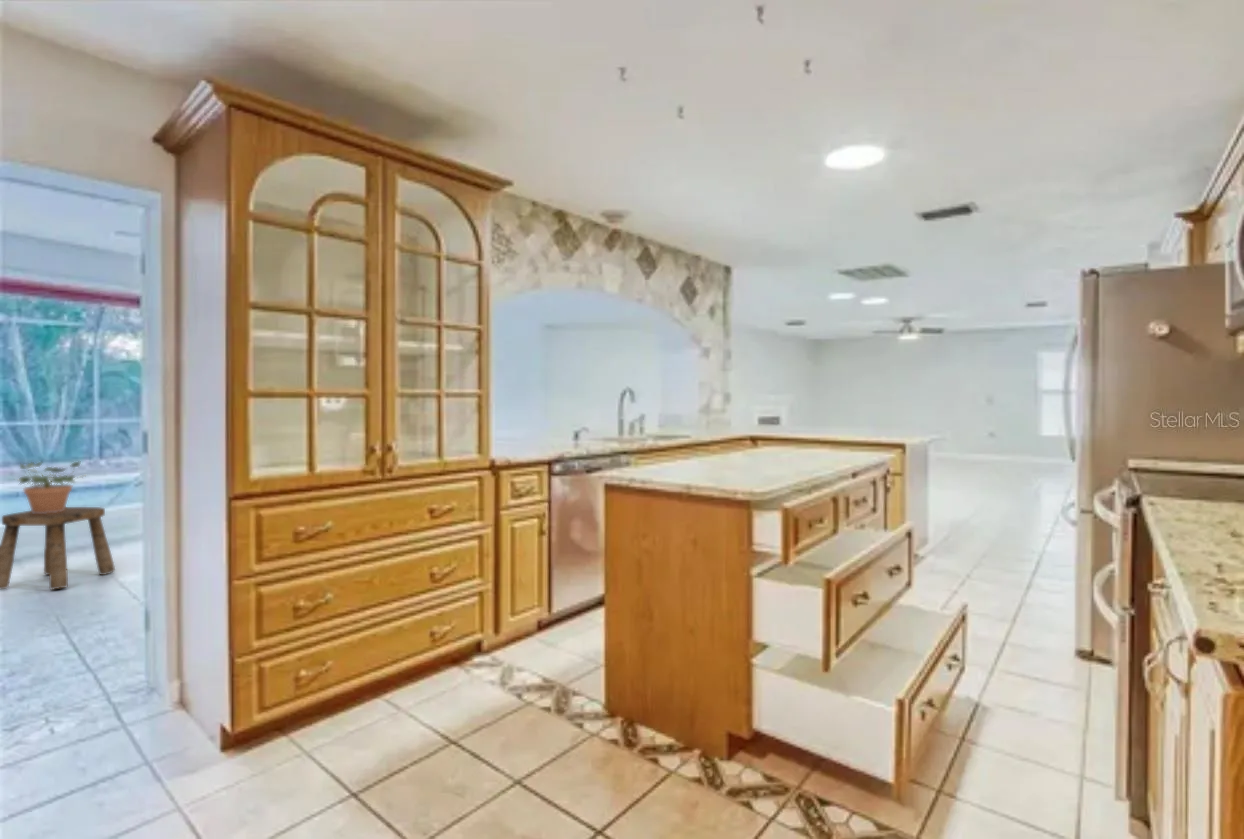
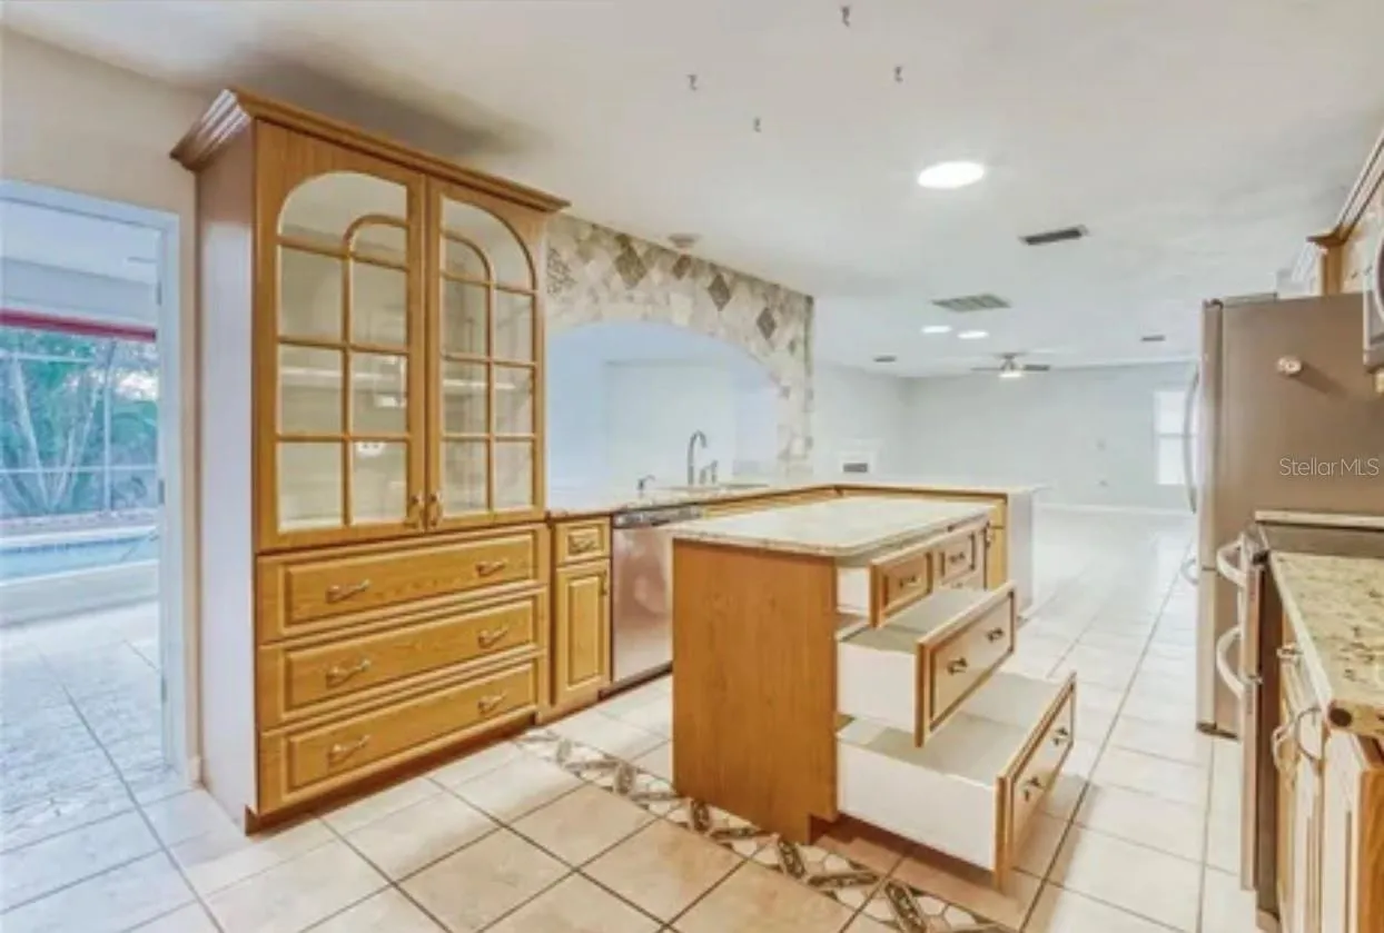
- potted plant (53, 486)
- stool (55, 546)
